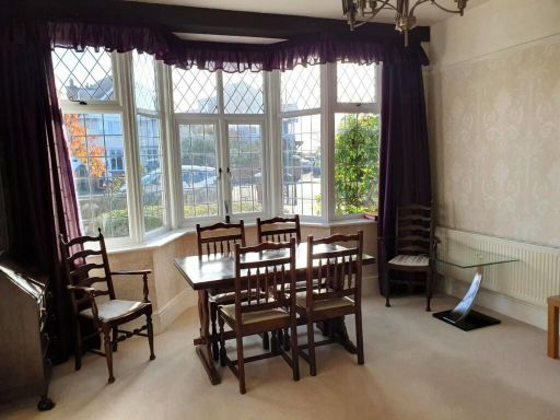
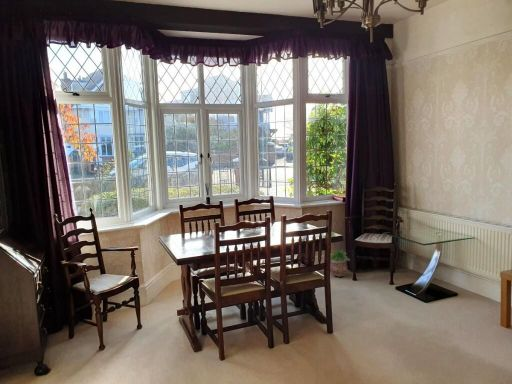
+ potted plant (338, 261)
